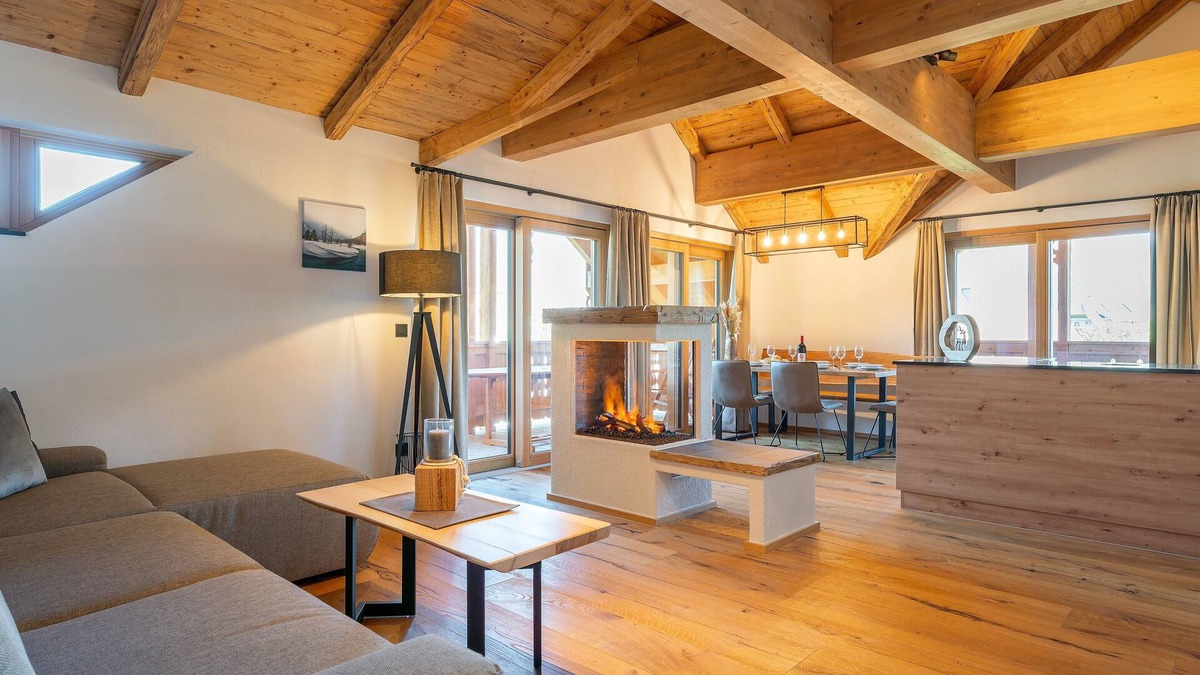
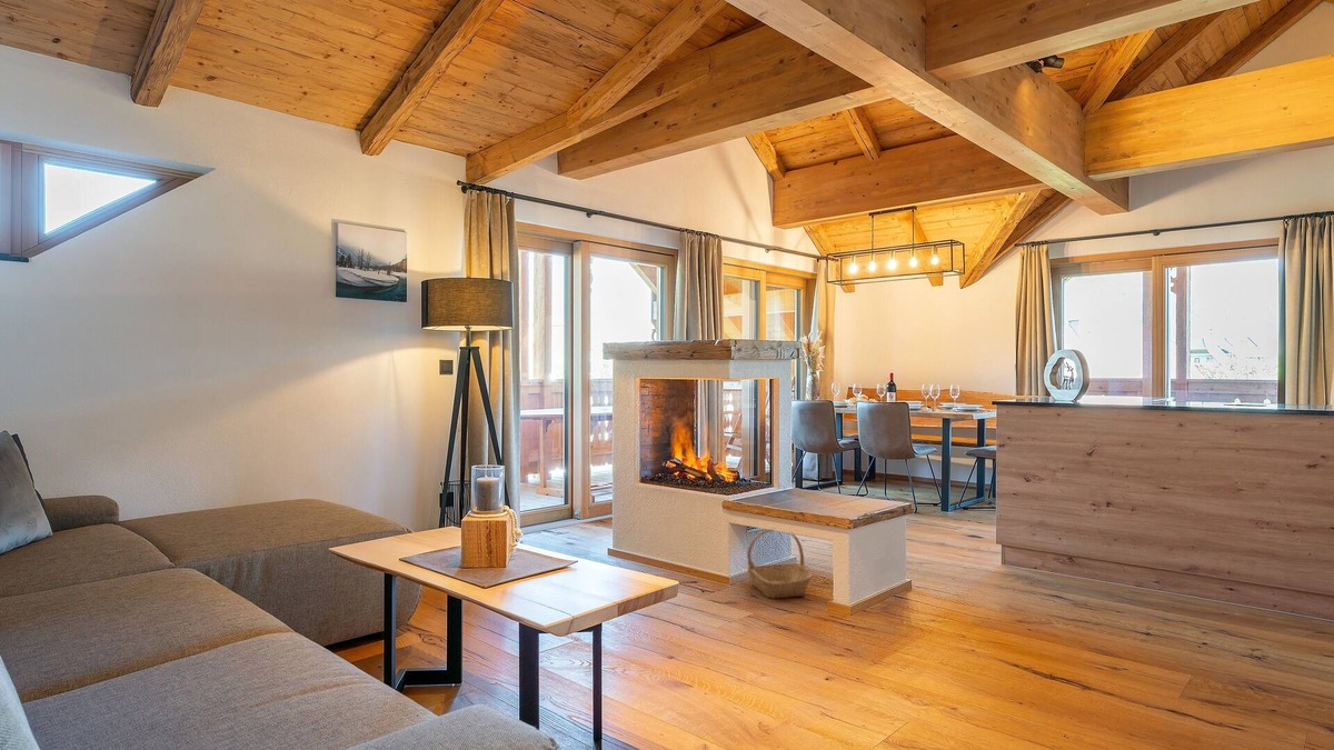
+ basket (777, 564)
